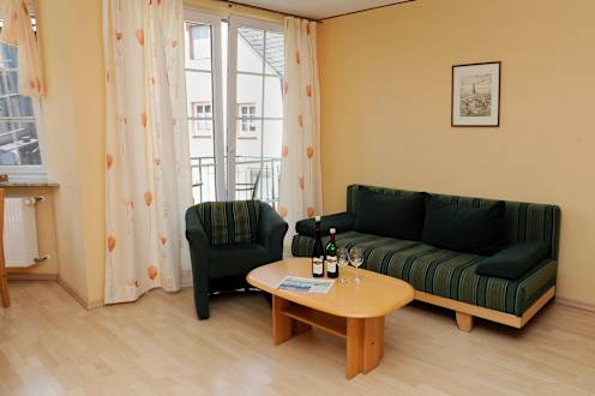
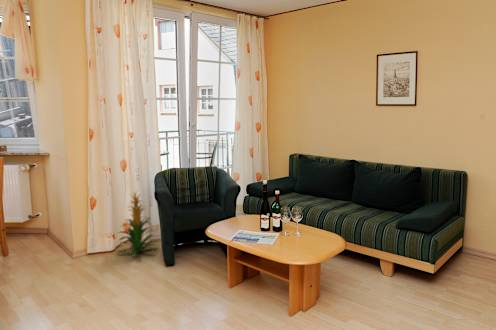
+ indoor plant (137, 221)
